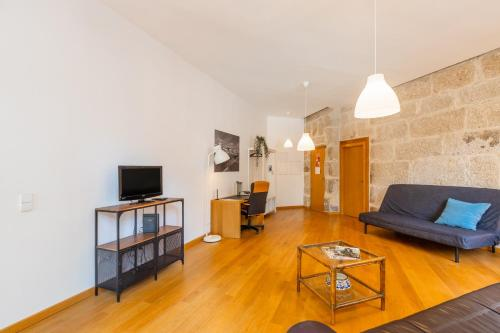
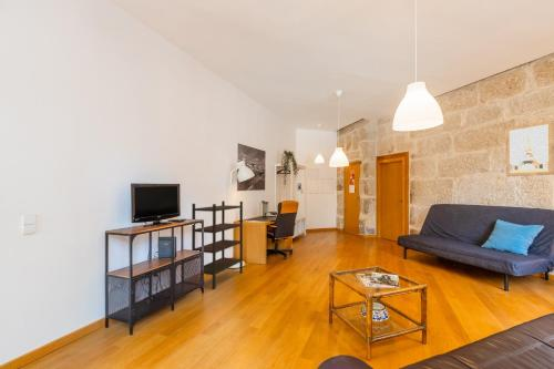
+ wall art (527, 150)
+ bookshelf (218, 240)
